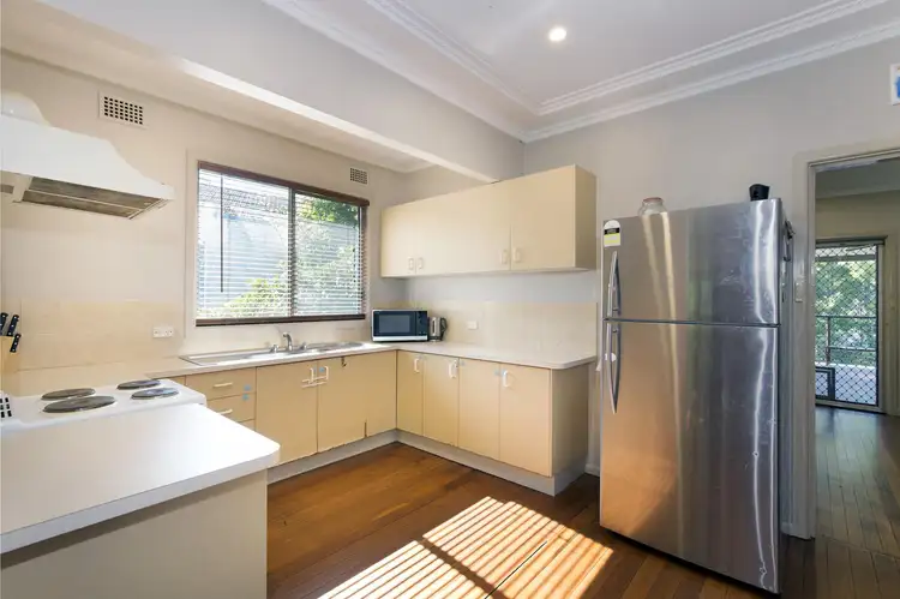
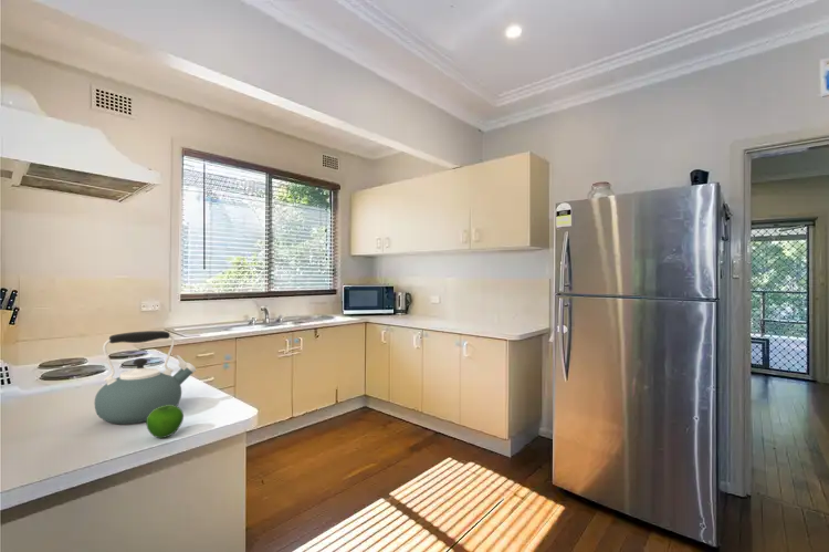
+ kettle (148, 372)
+ apple (165, 421)
